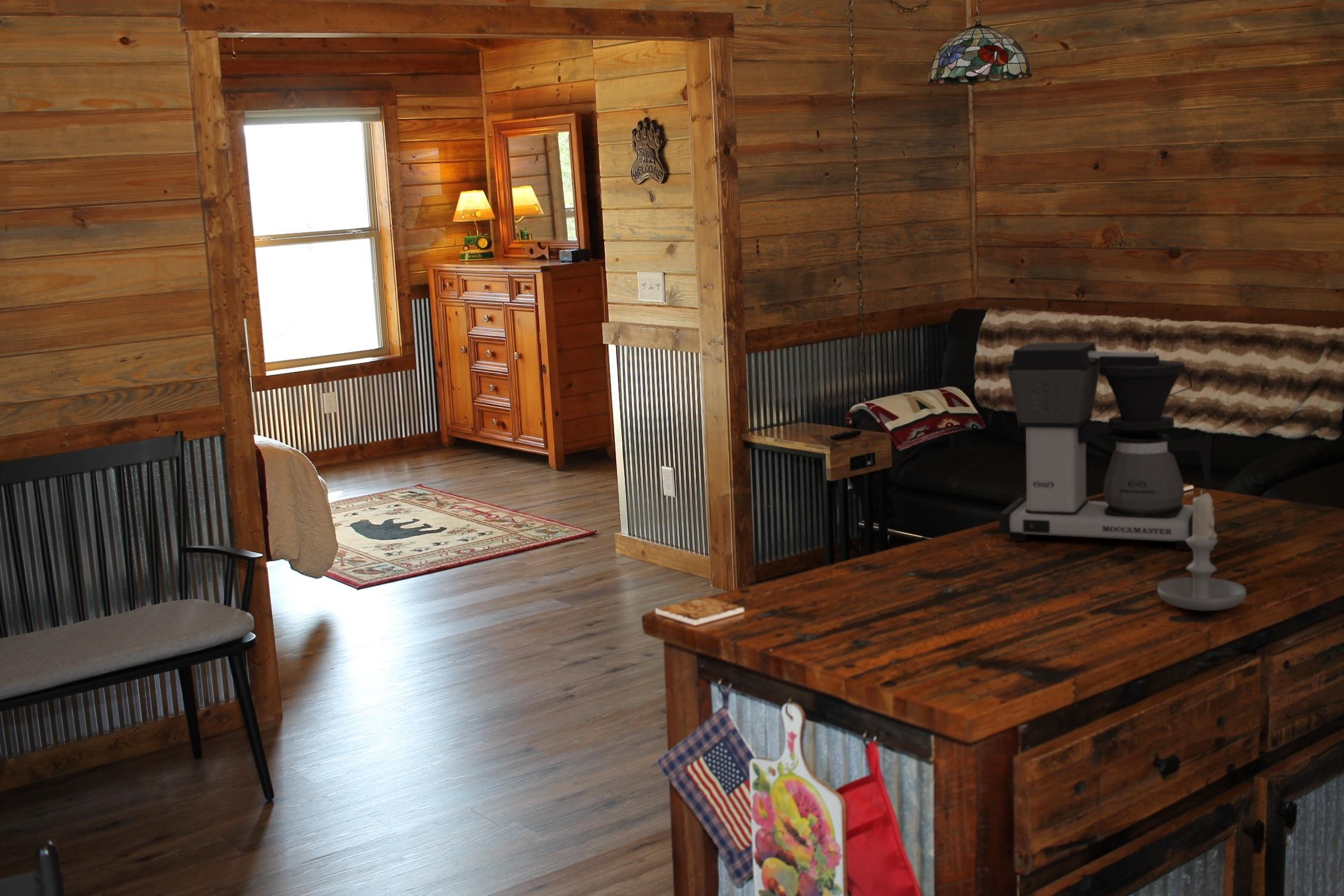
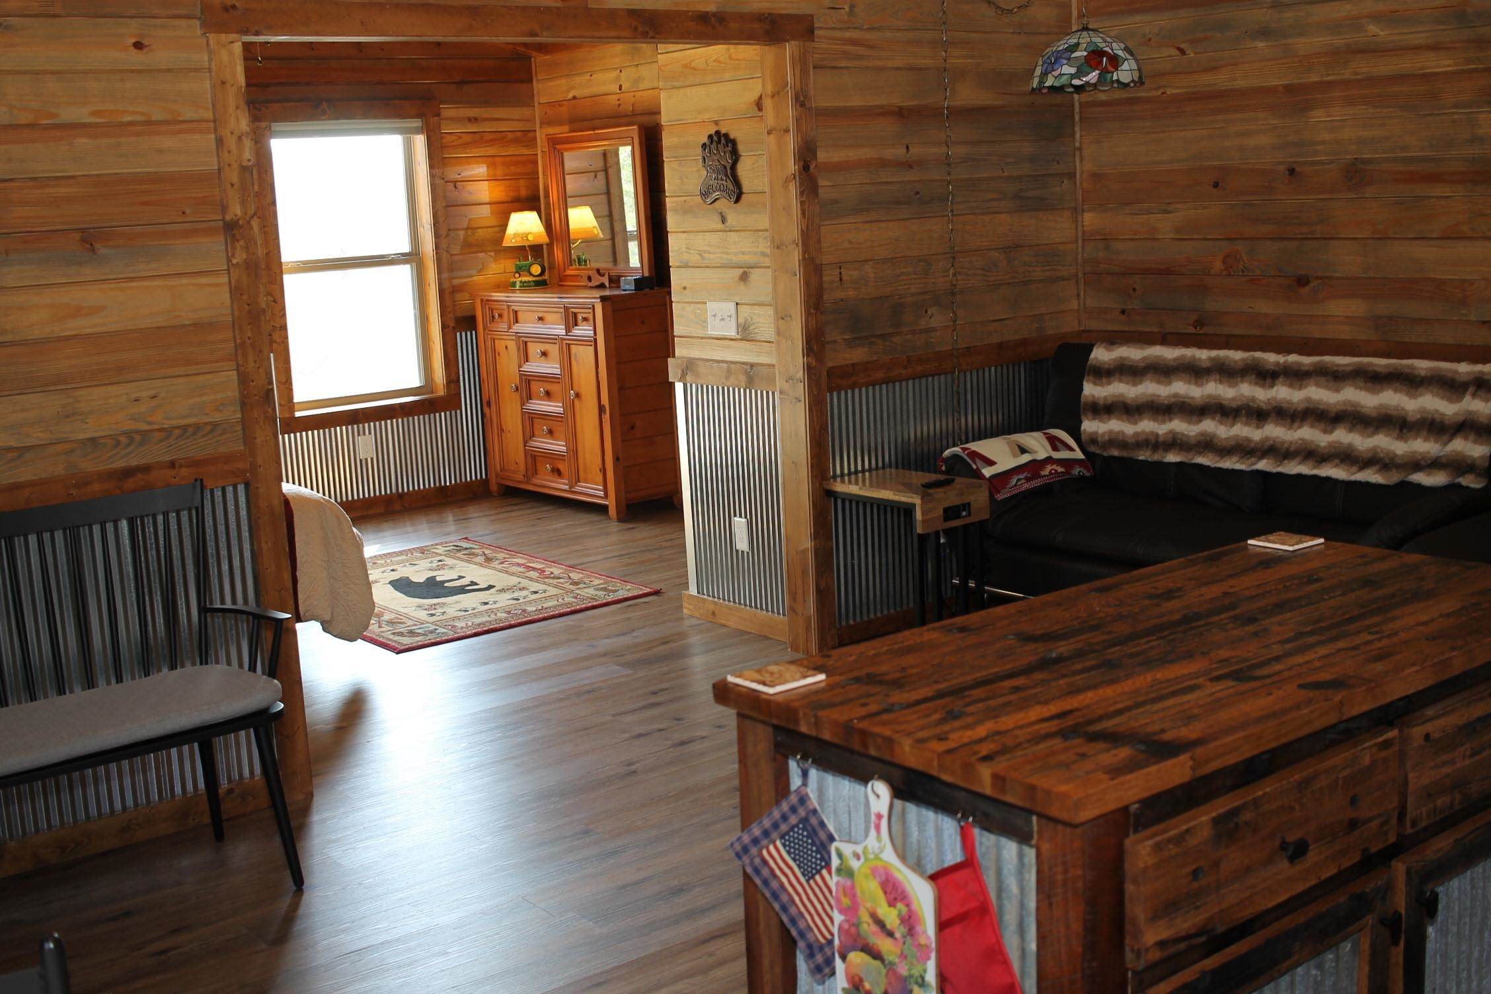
- coffee maker (1111, 437)
- candle (1202, 548)
